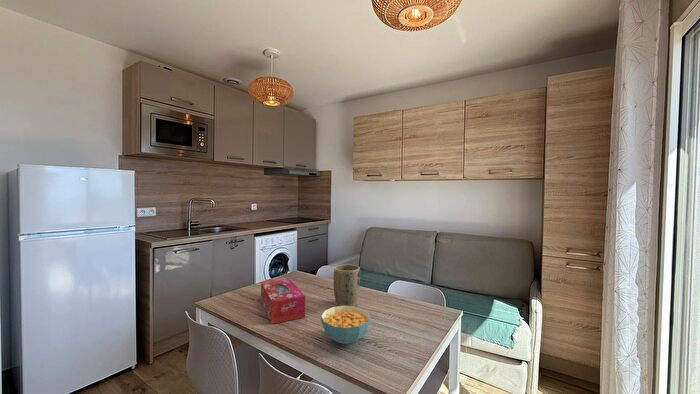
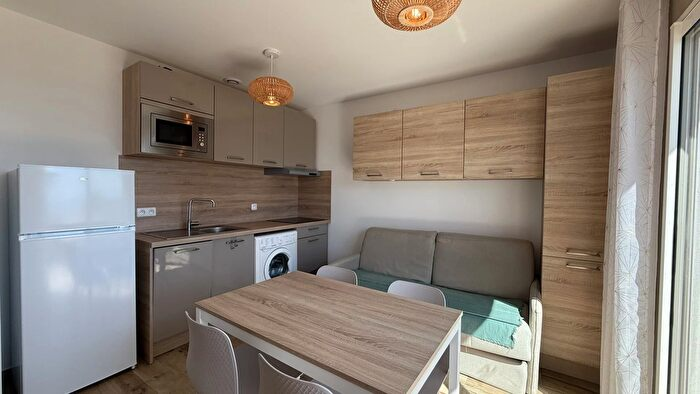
- cereal bowl (345, 327)
- plant pot (346, 286)
- tissue box (281, 298)
